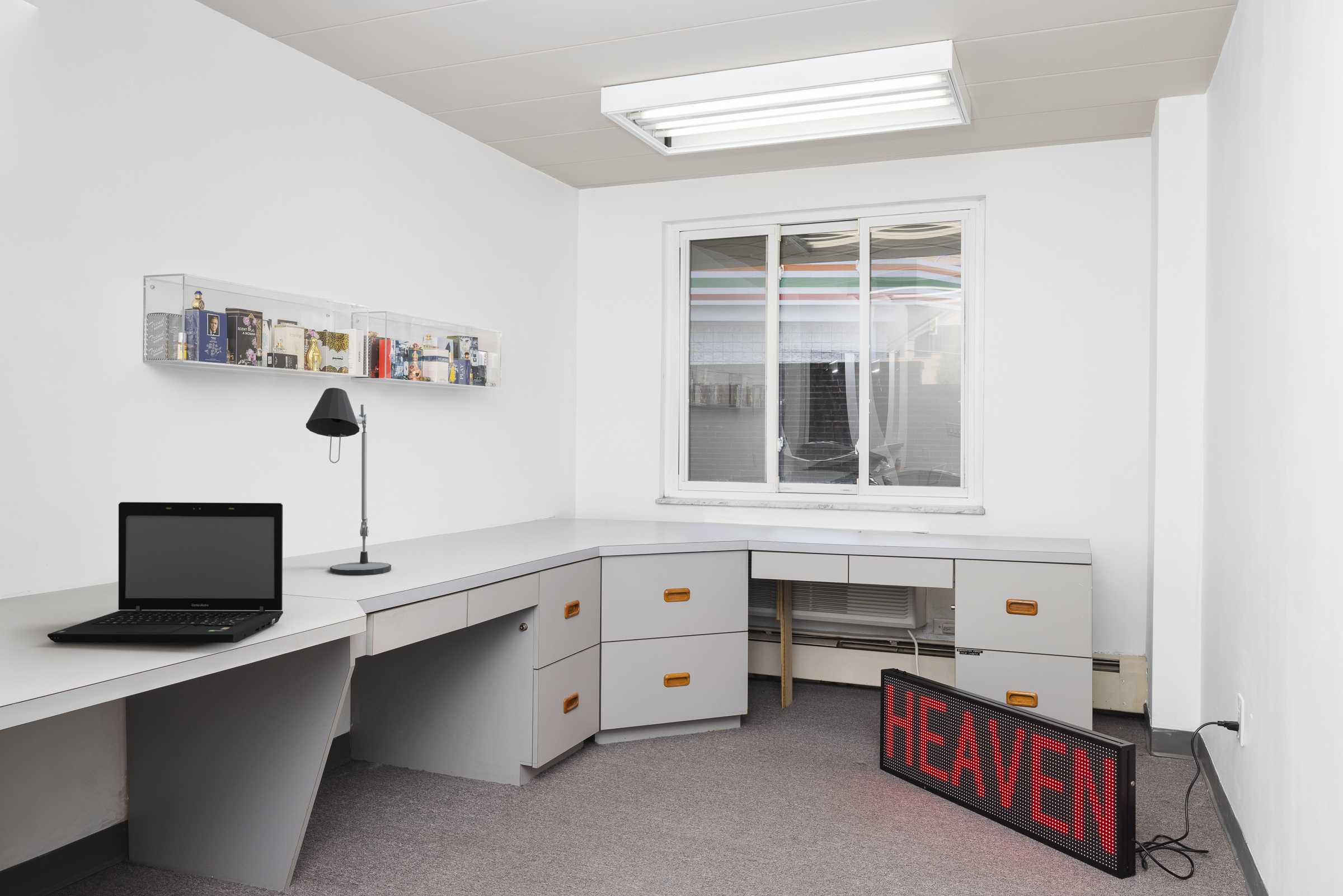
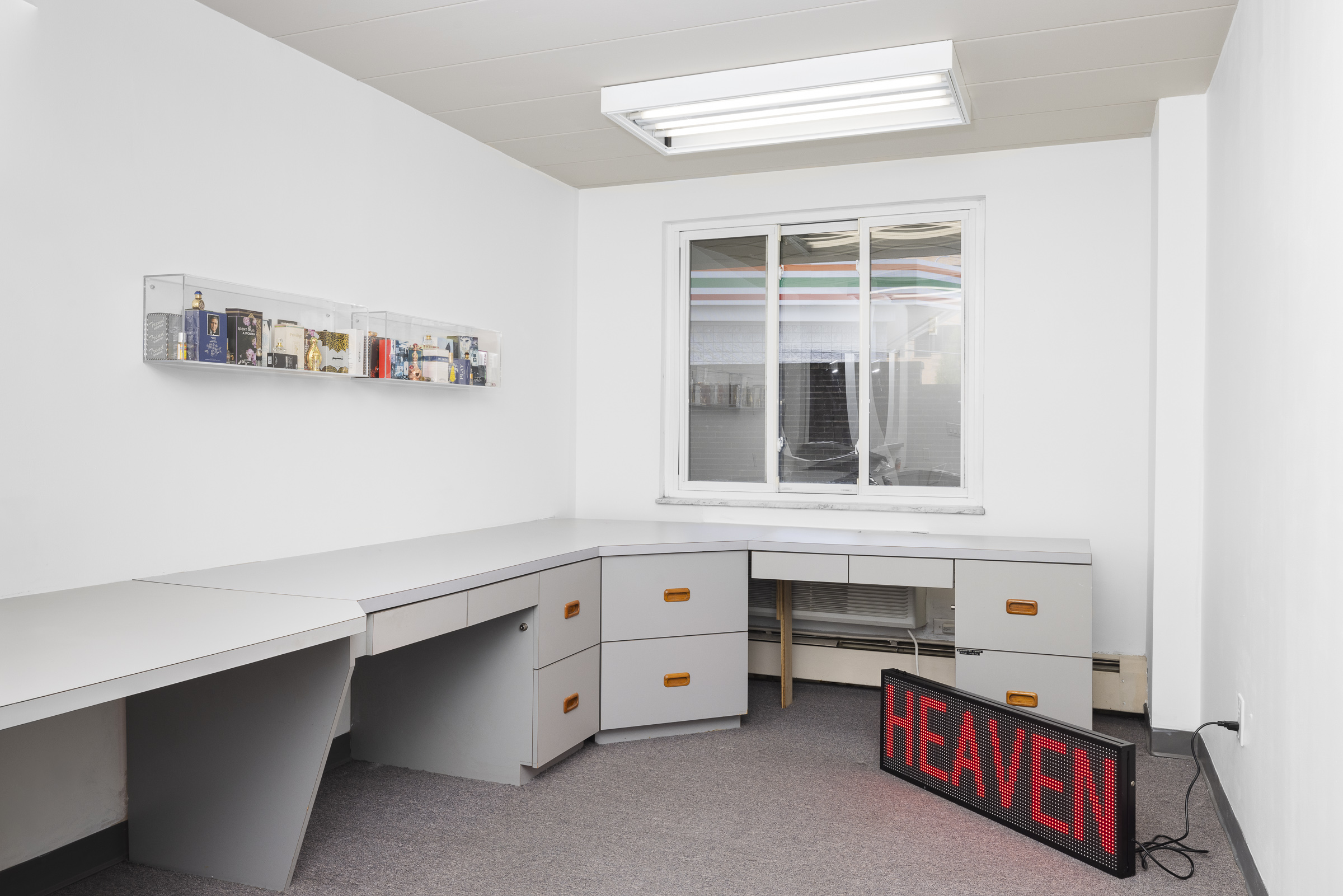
- laptop (173, 569)
- desk lamp (361, 487)
